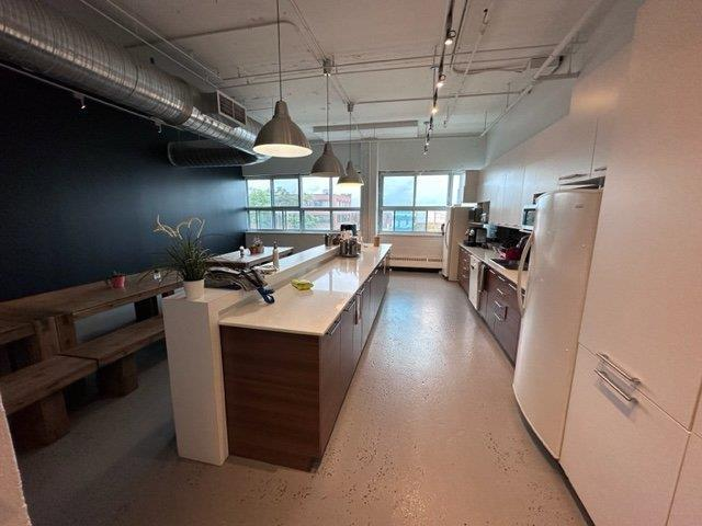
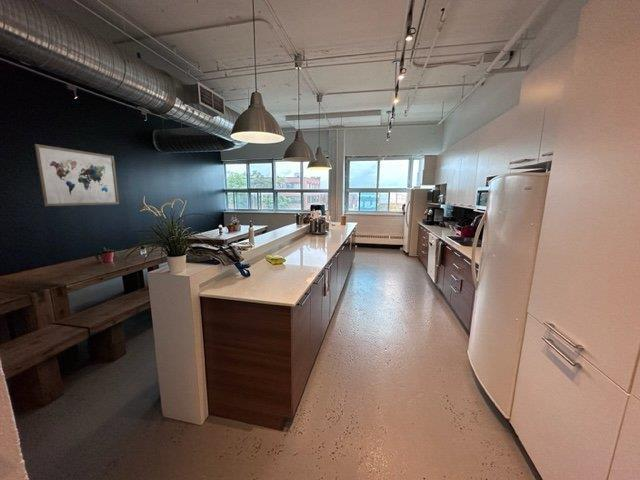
+ wall art (82, 178)
